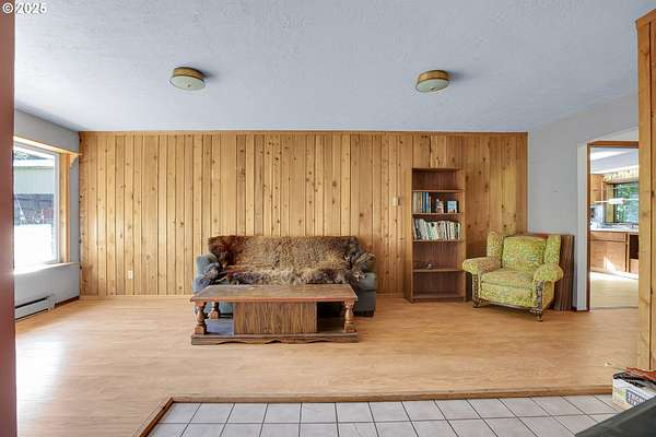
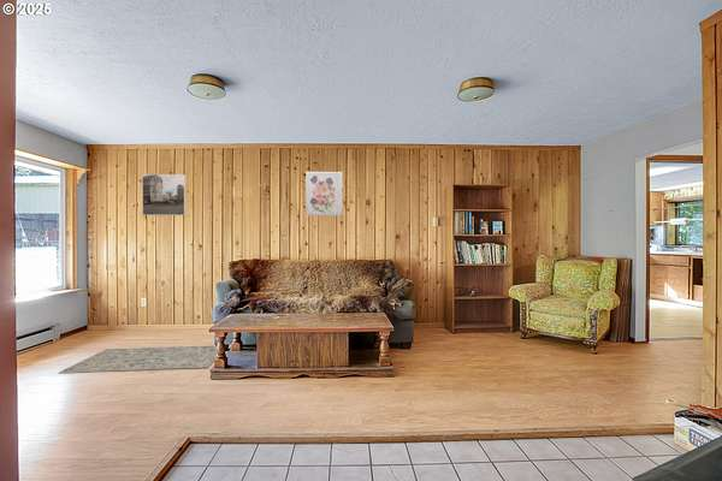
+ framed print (164, 195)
+ rug (153, 357)
+ wall art (324, 194)
